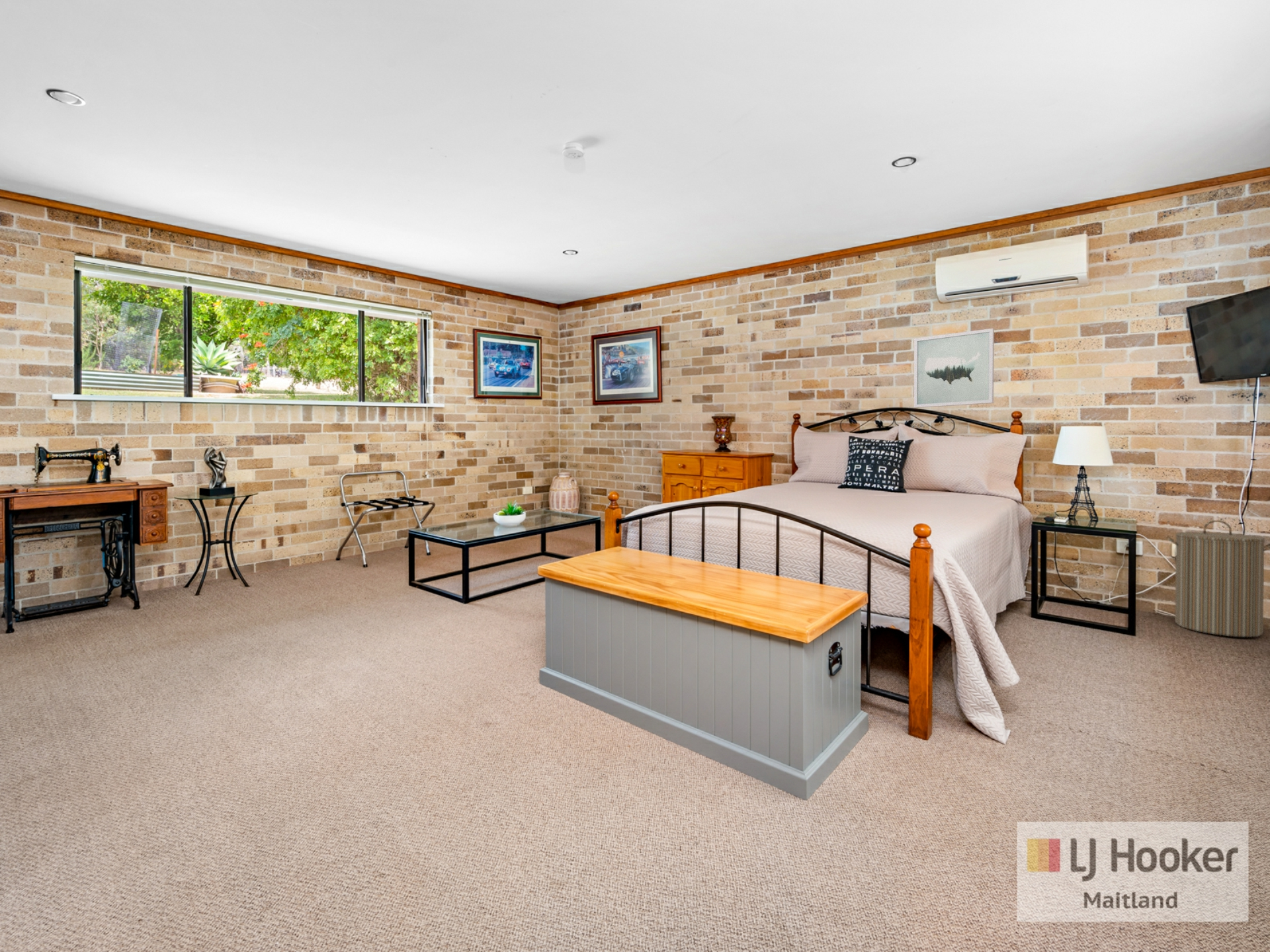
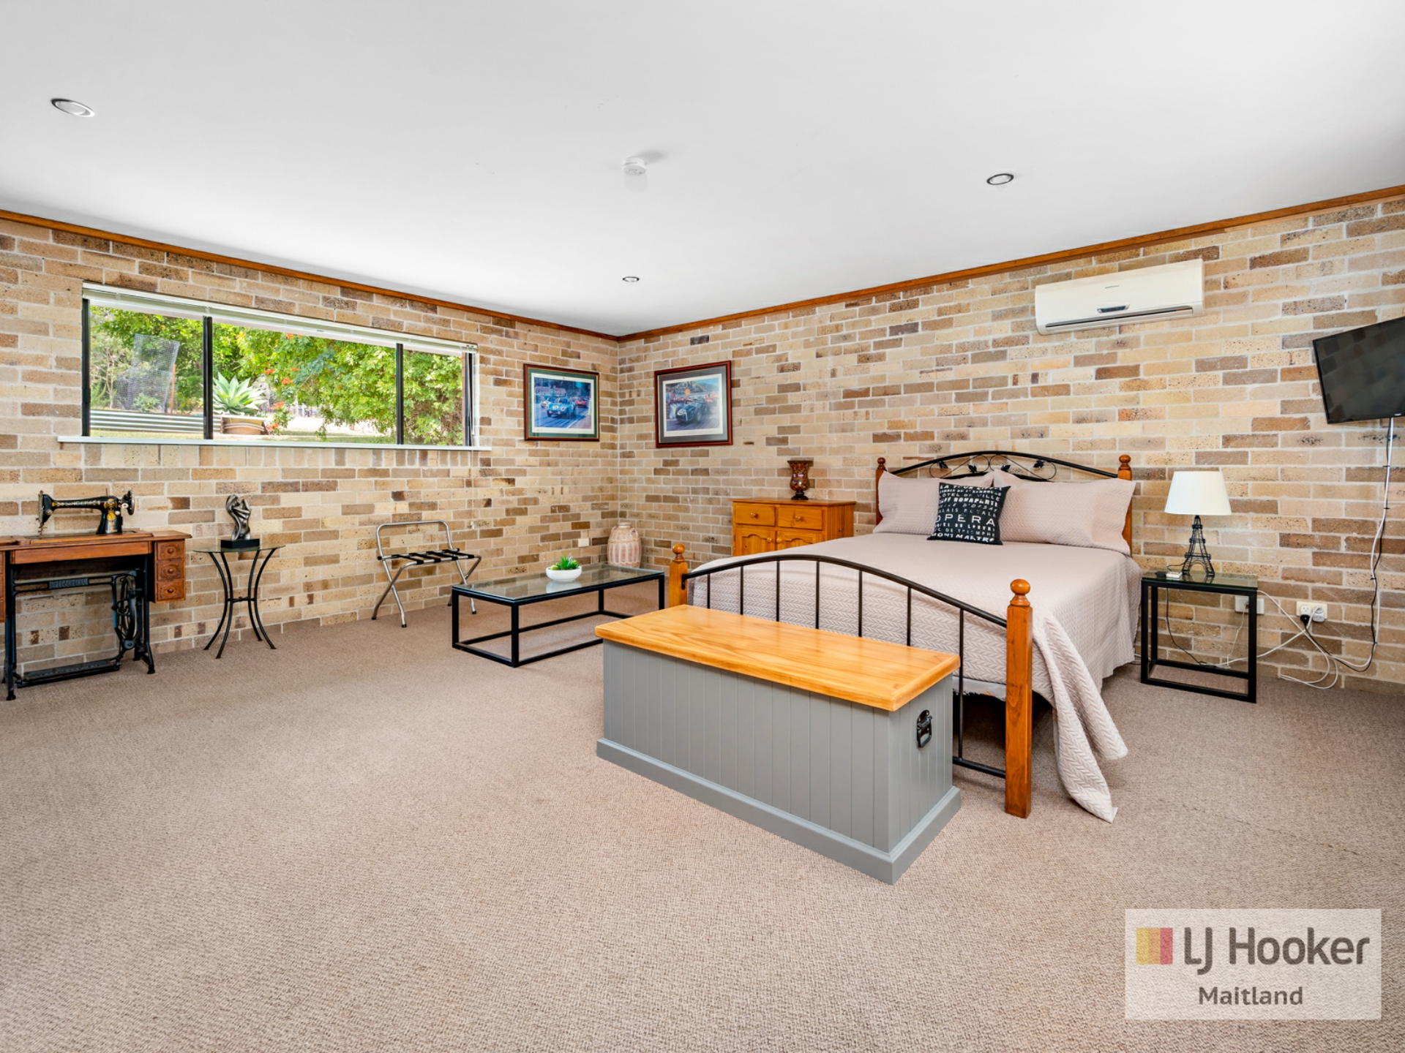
- laundry hamper (1218, 574)
- wall art (952, 370)
